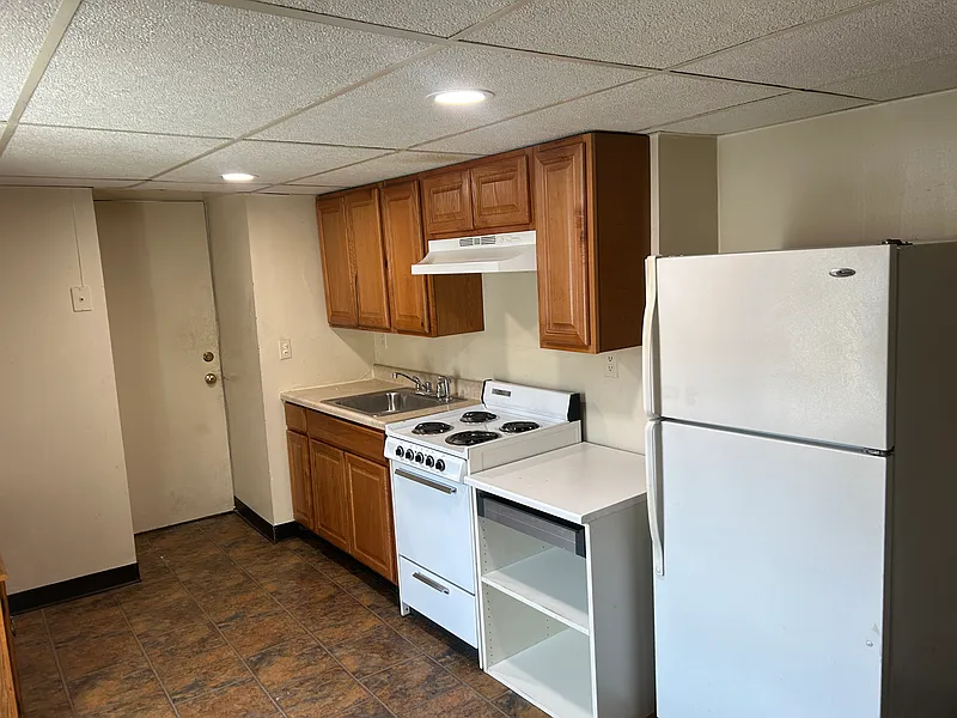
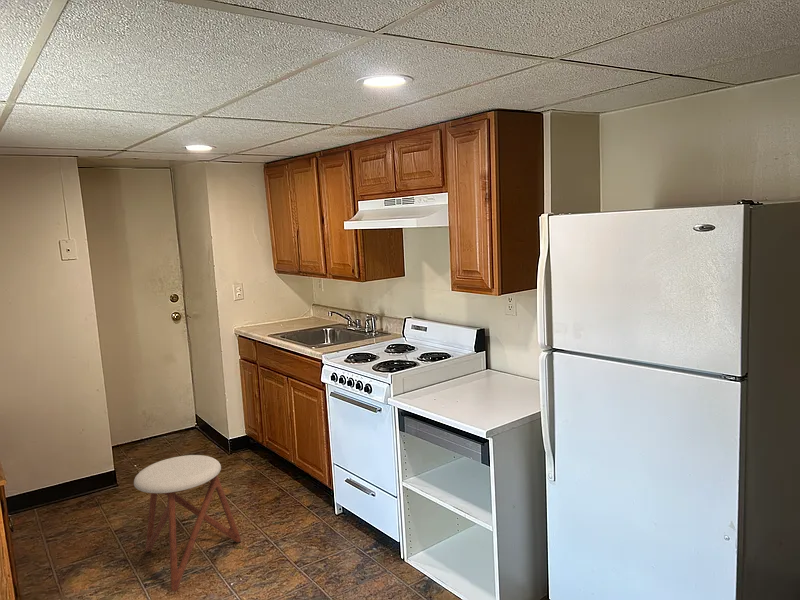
+ stool (191, 511)
